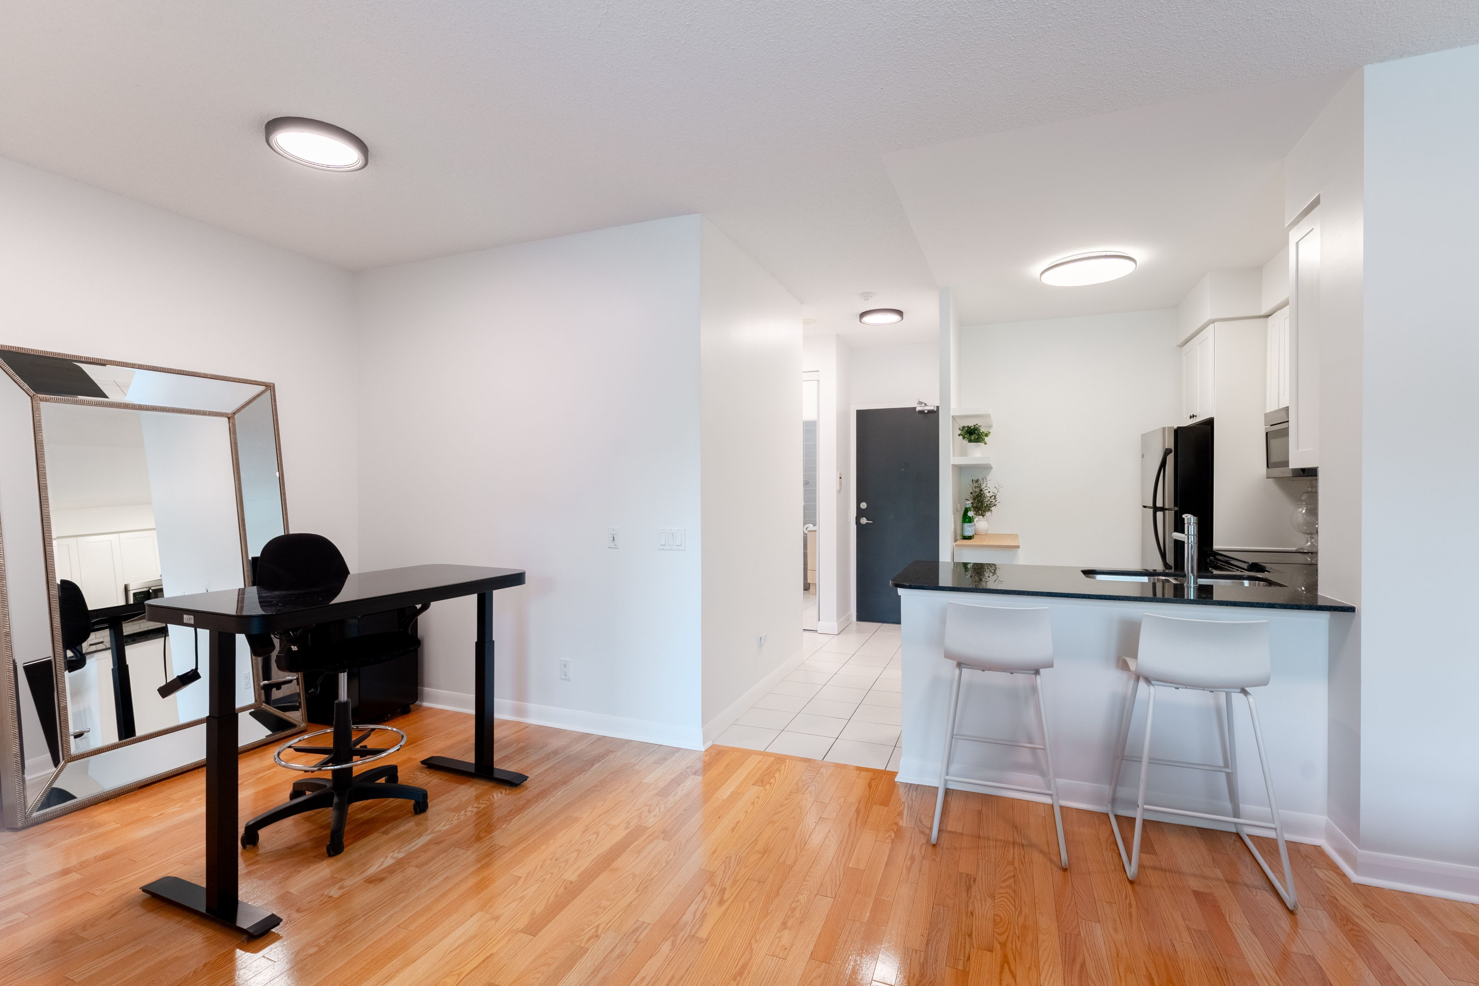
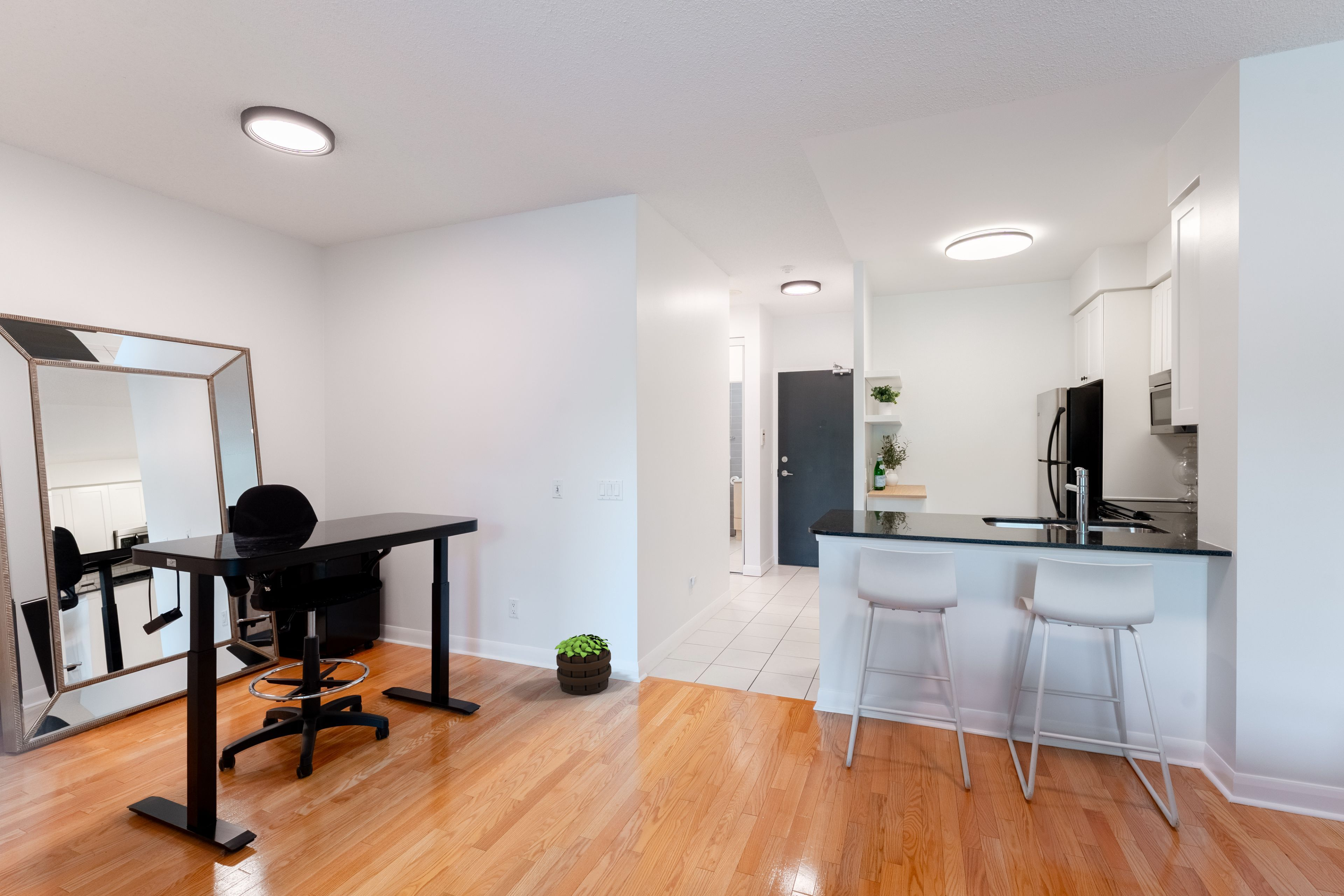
+ potted plant (584, 661)
